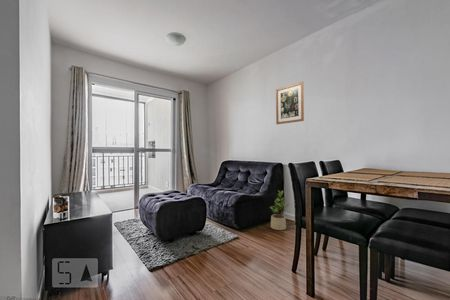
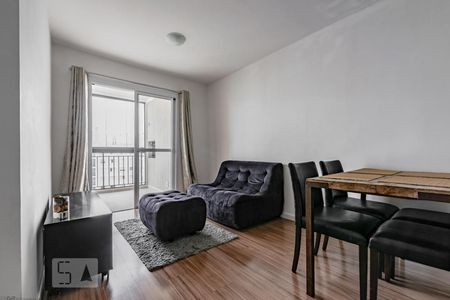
- potted plant (277, 208)
- wall art (289, 104)
